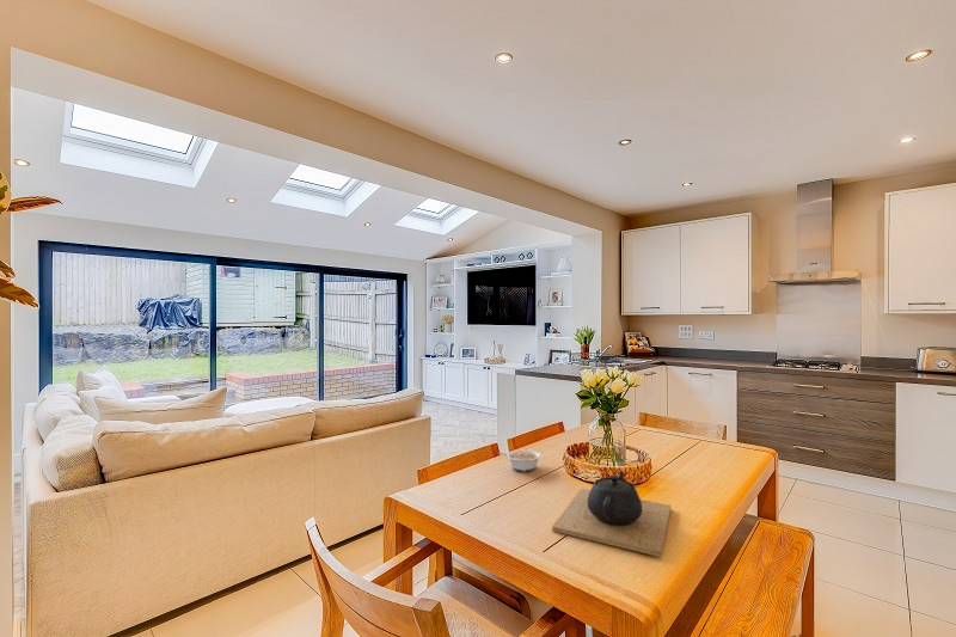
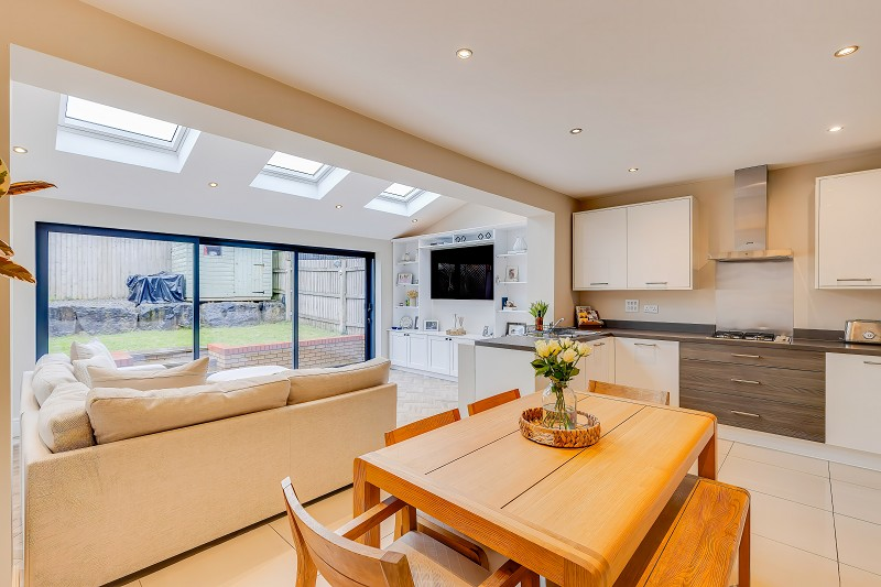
- teapot (614, 496)
- legume (522, 460)
